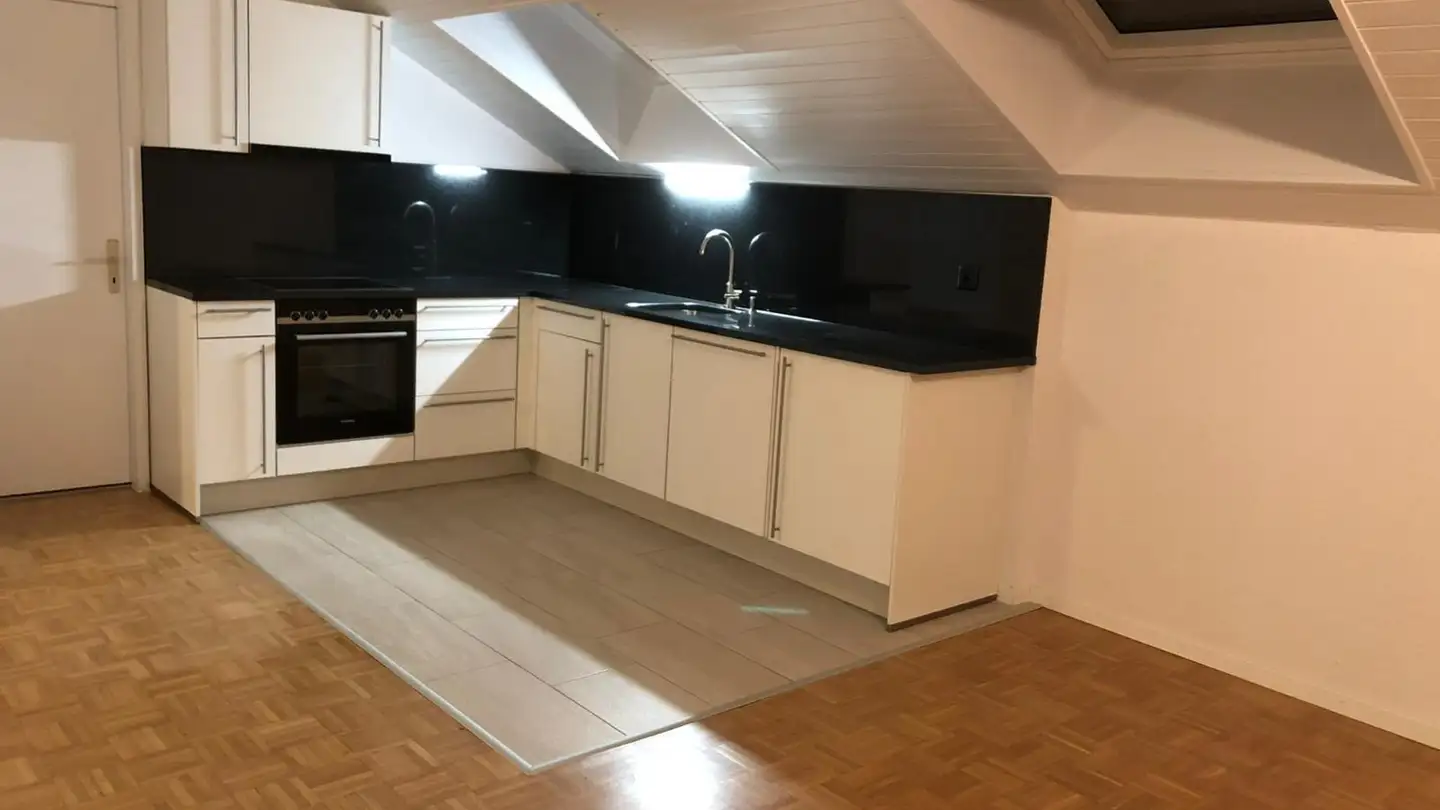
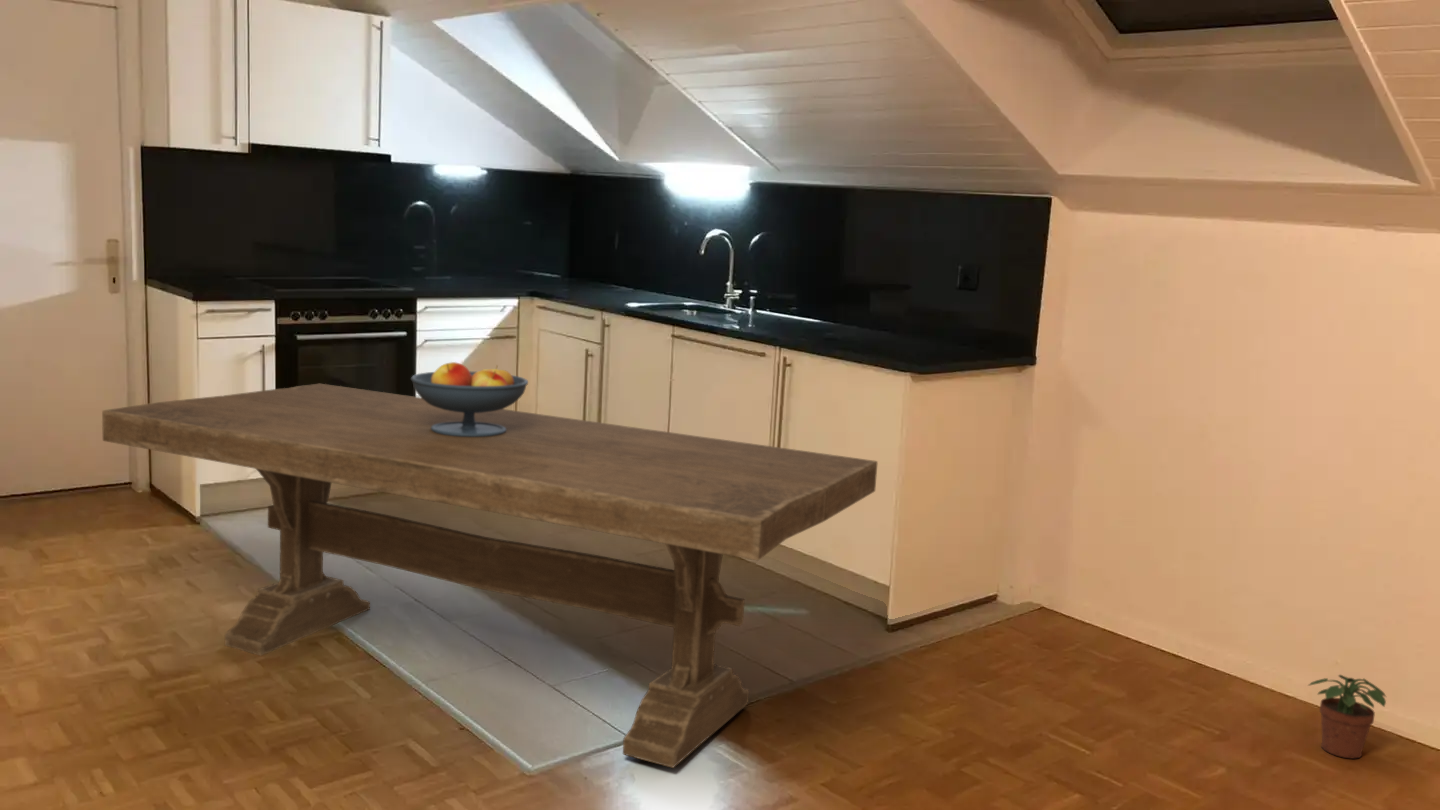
+ fruit bowl (469, 394)
+ dining table (480, 556)
+ potted plant (1346, 717)
